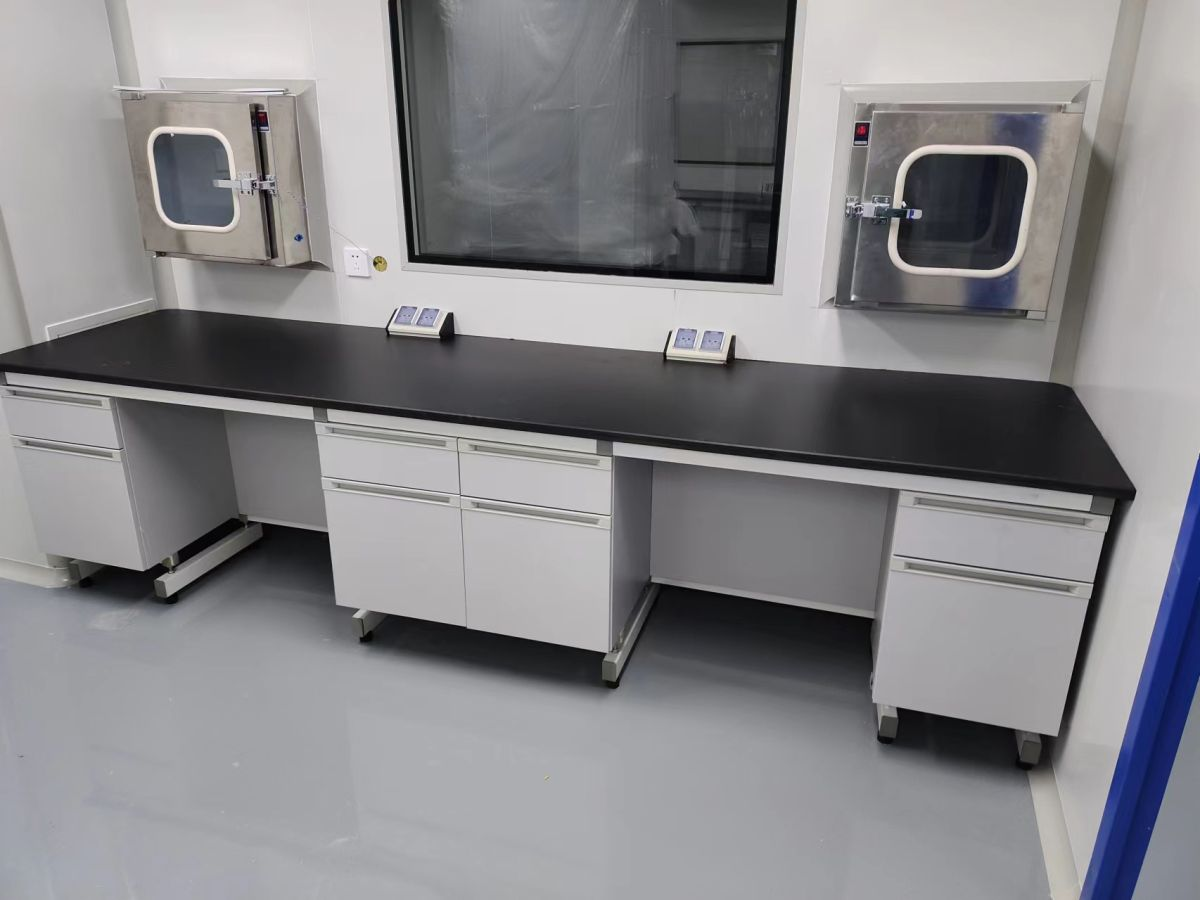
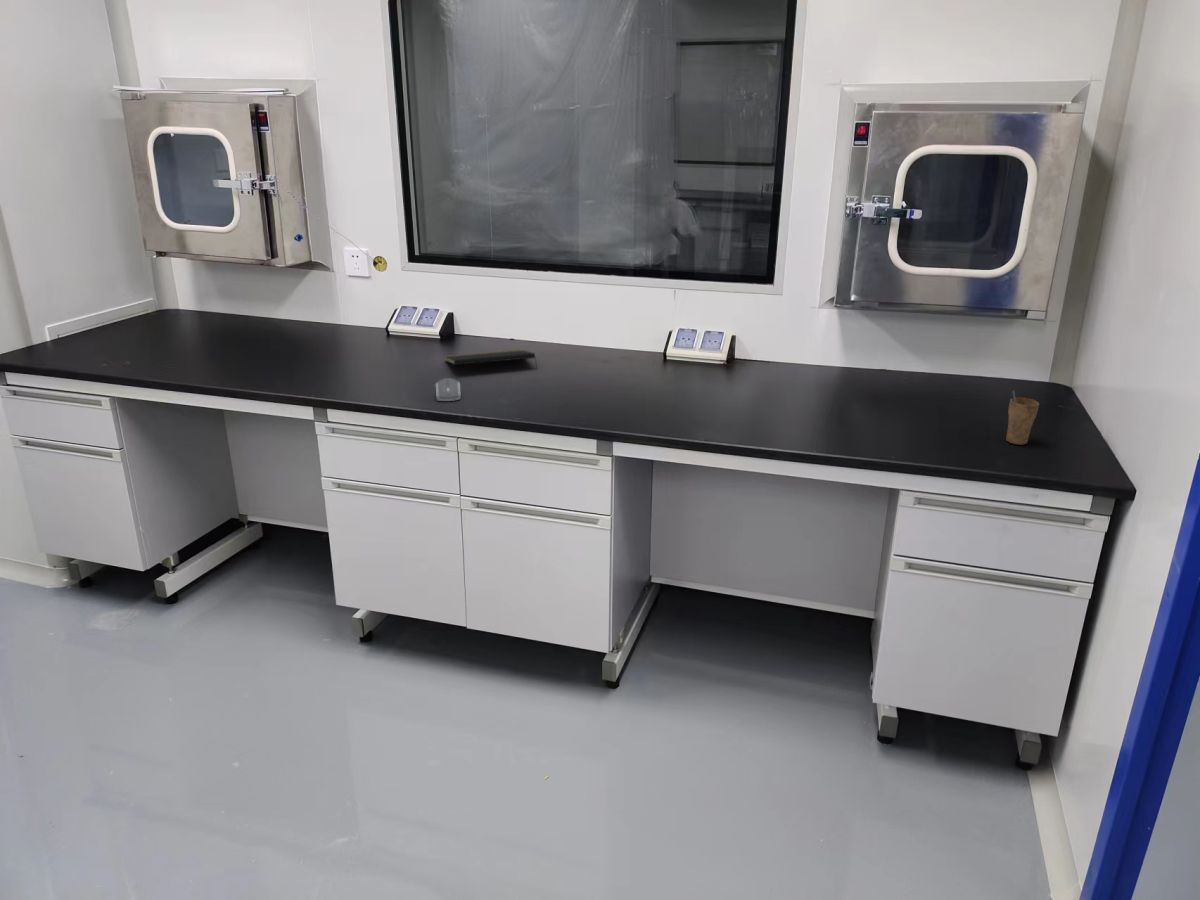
+ notepad (489, 357)
+ computer mouse (448, 386)
+ cup (1021, 416)
